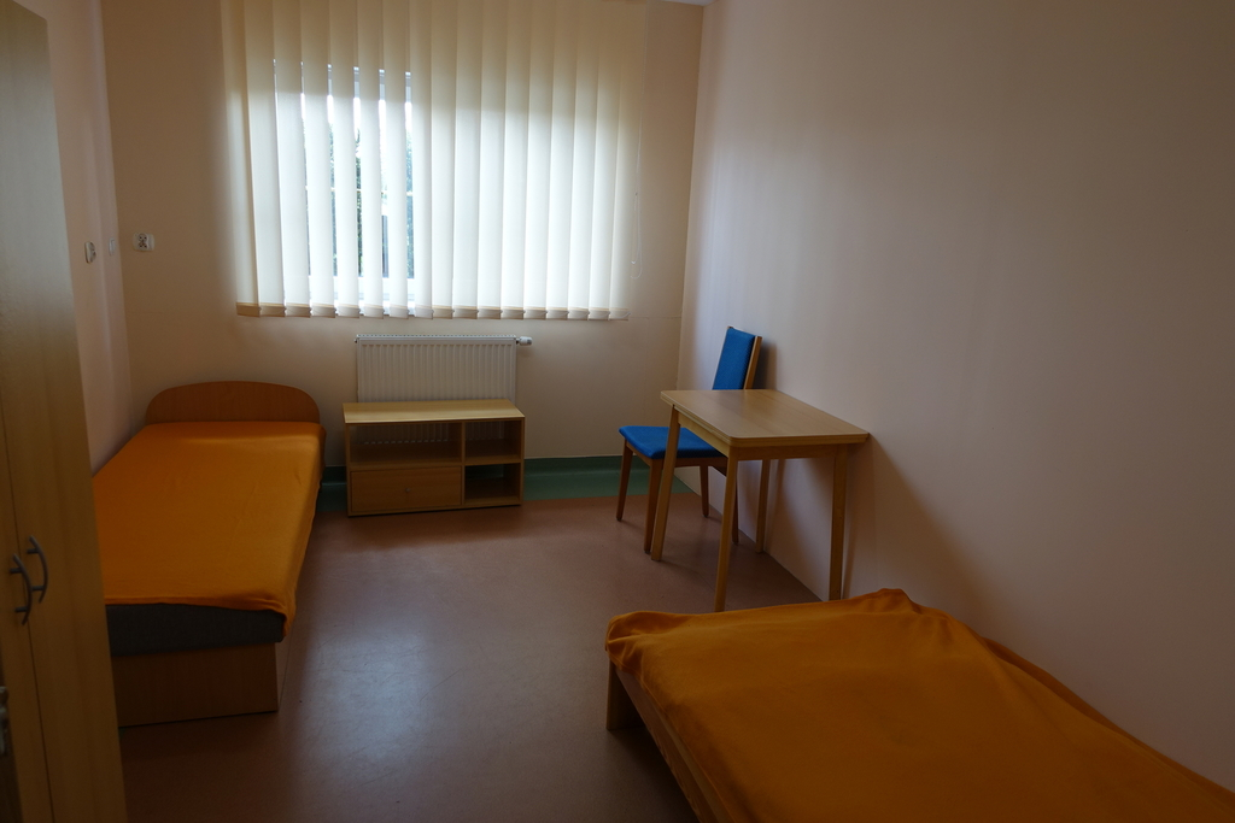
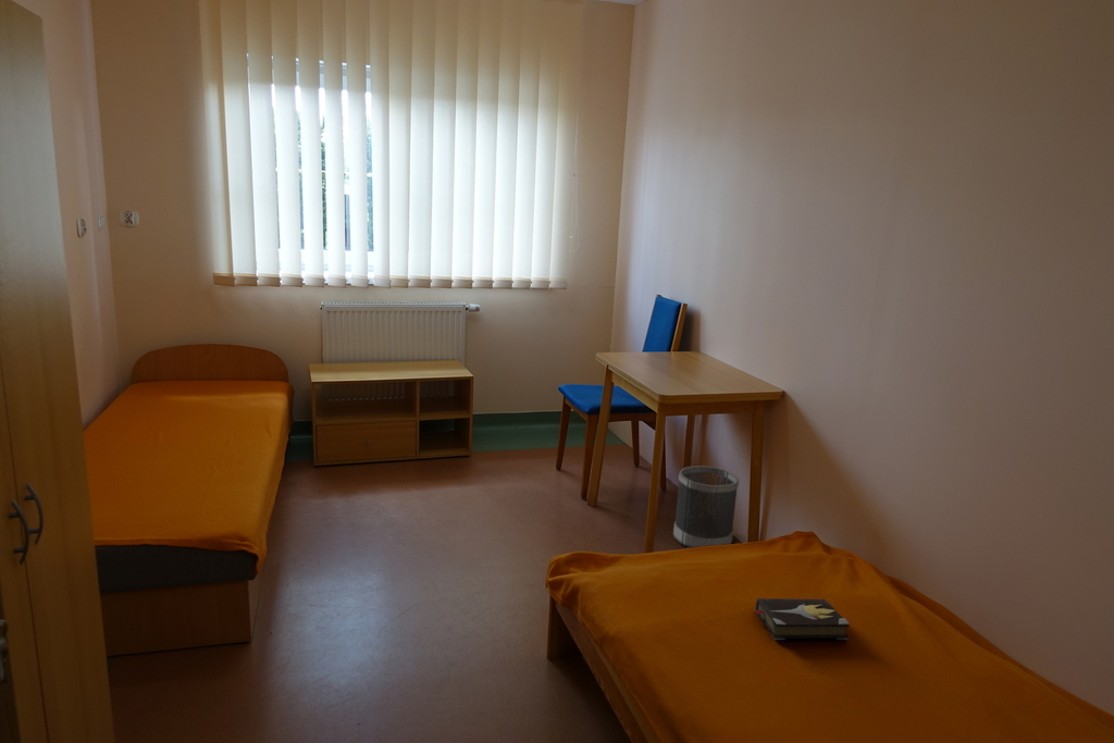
+ hardback book (801, 616)
+ wastebasket (705, 507)
